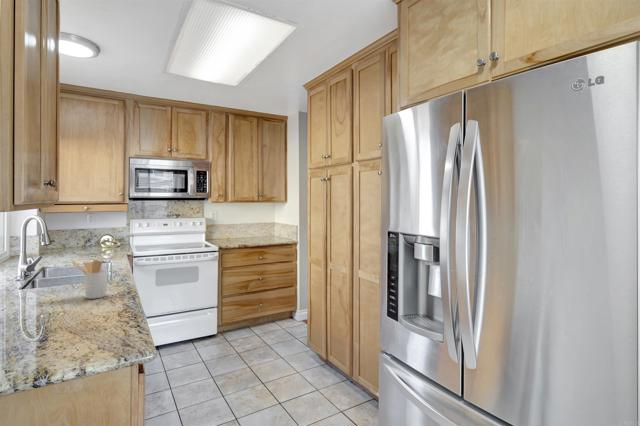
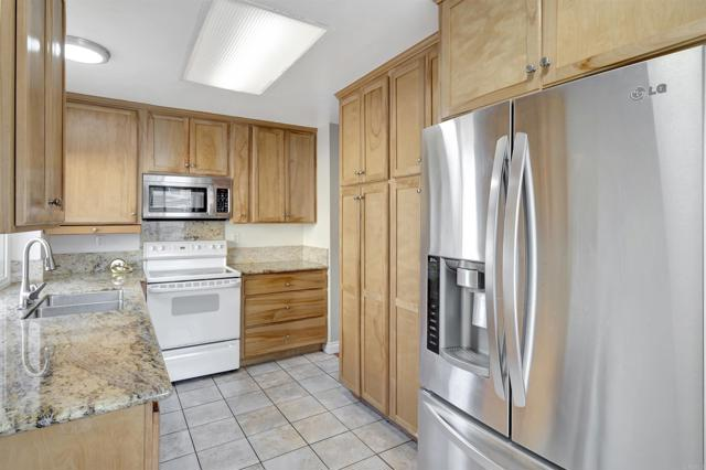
- utensil holder (89, 278)
